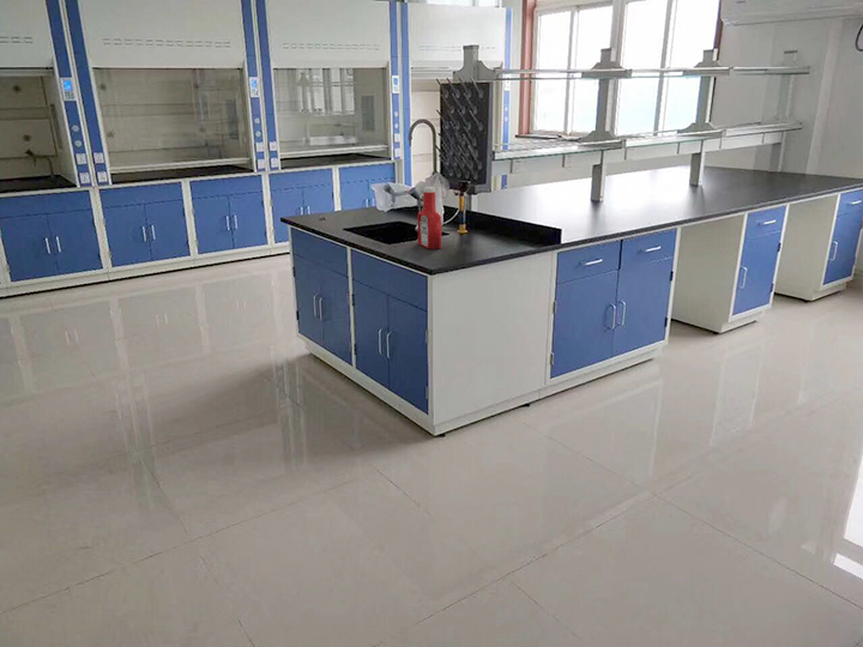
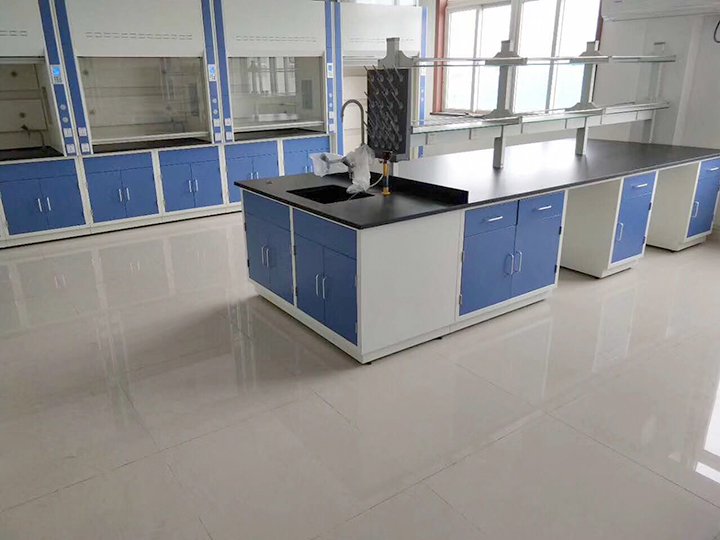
- soap bottle (429, 217)
